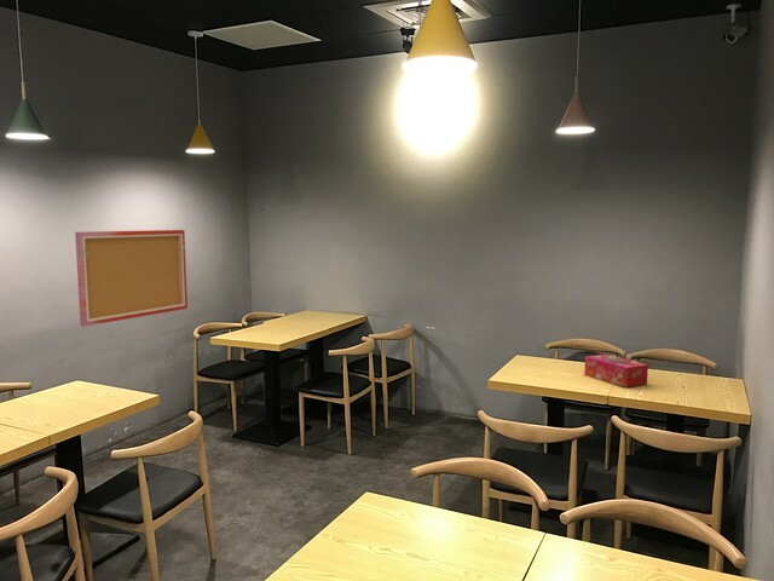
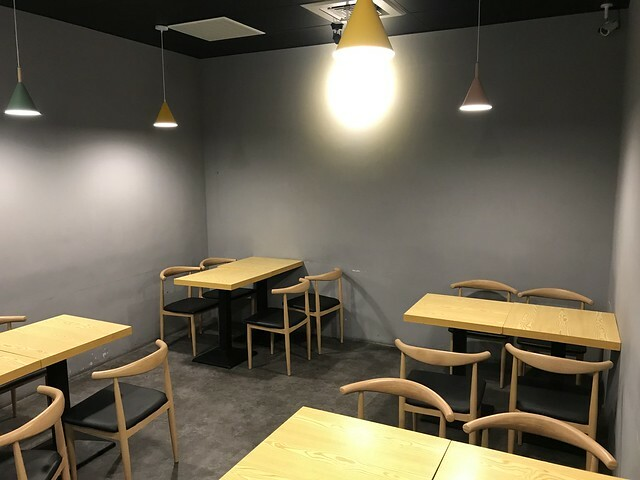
- wall art (137, 274)
- tissue box (614, 369)
